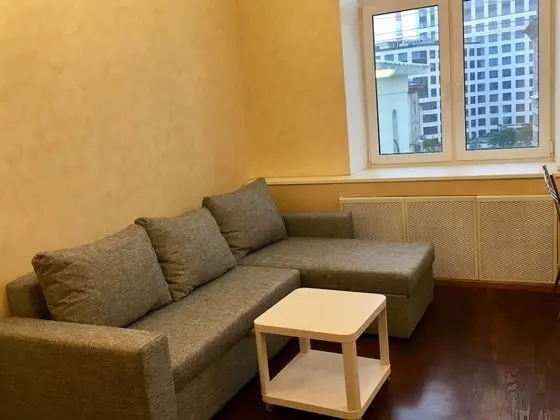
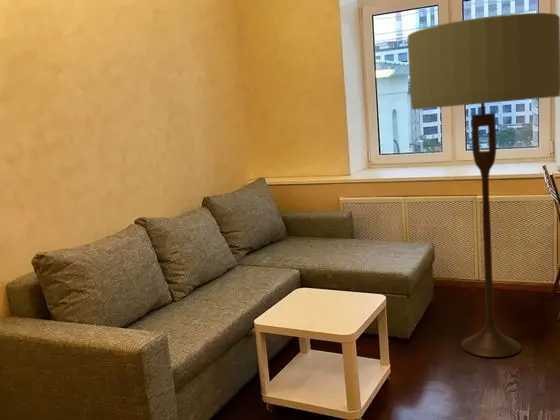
+ floor lamp (485, 192)
